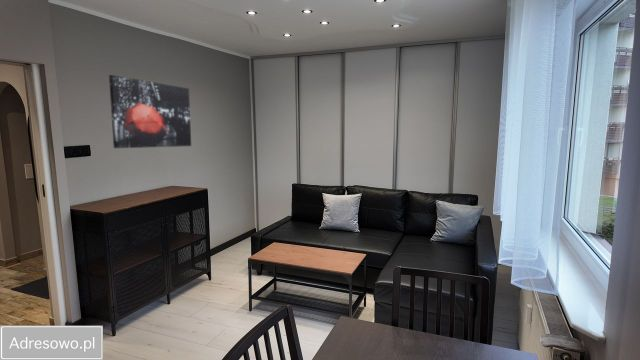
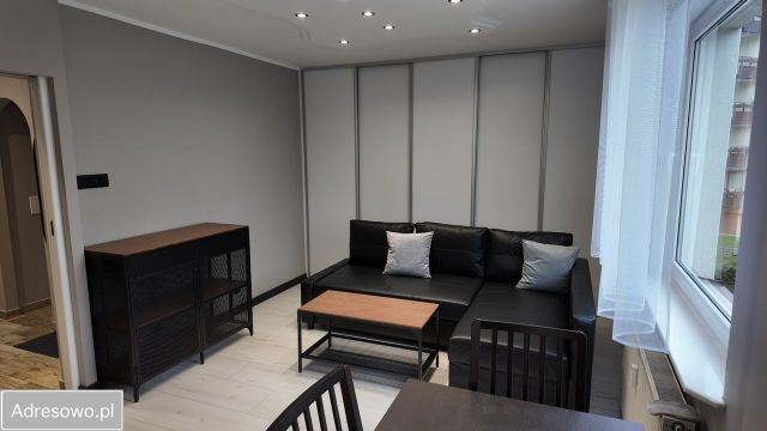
- wall art (155, 115)
